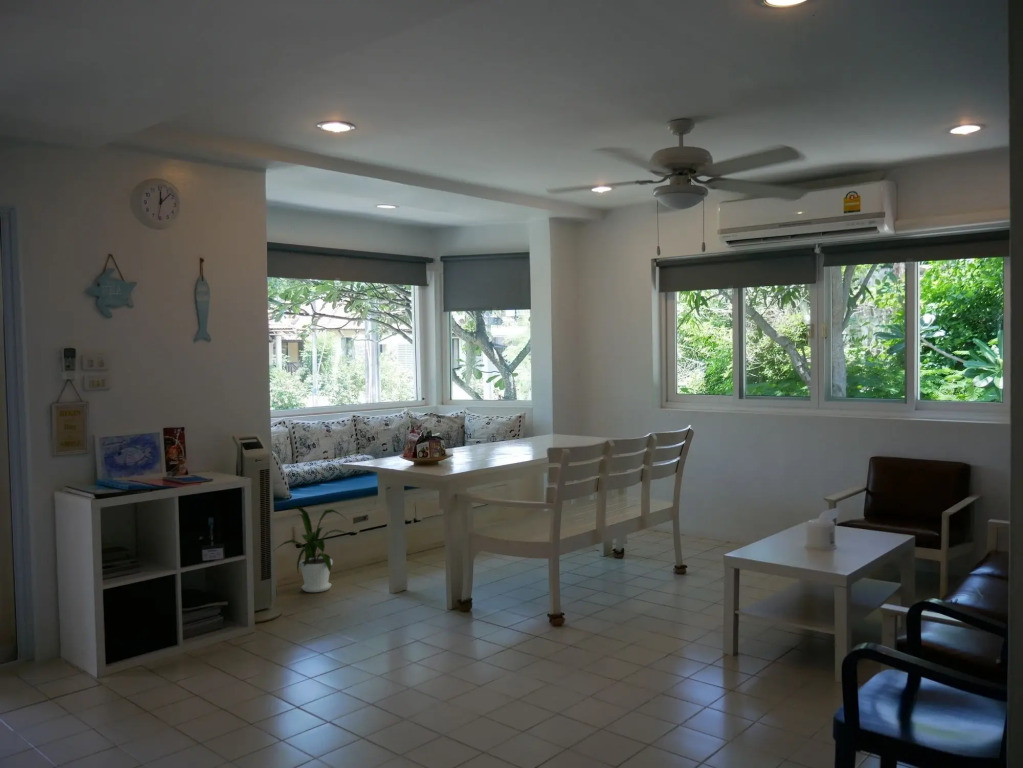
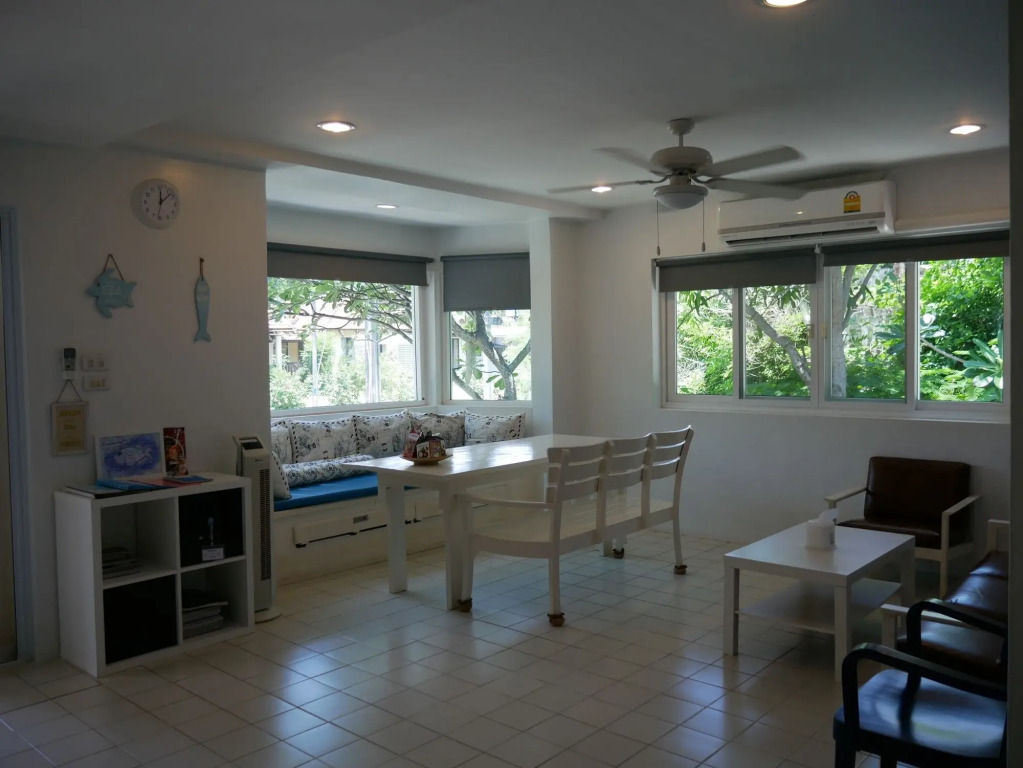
- house plant (314, 546)
